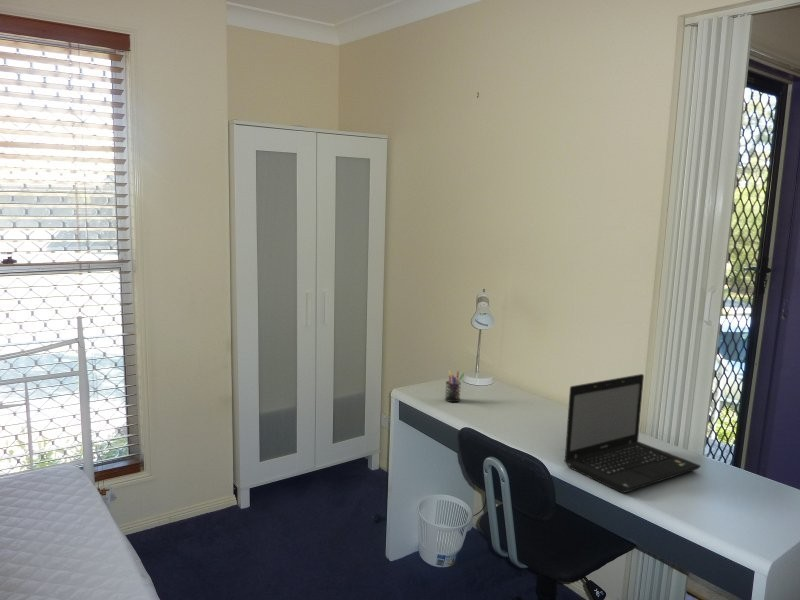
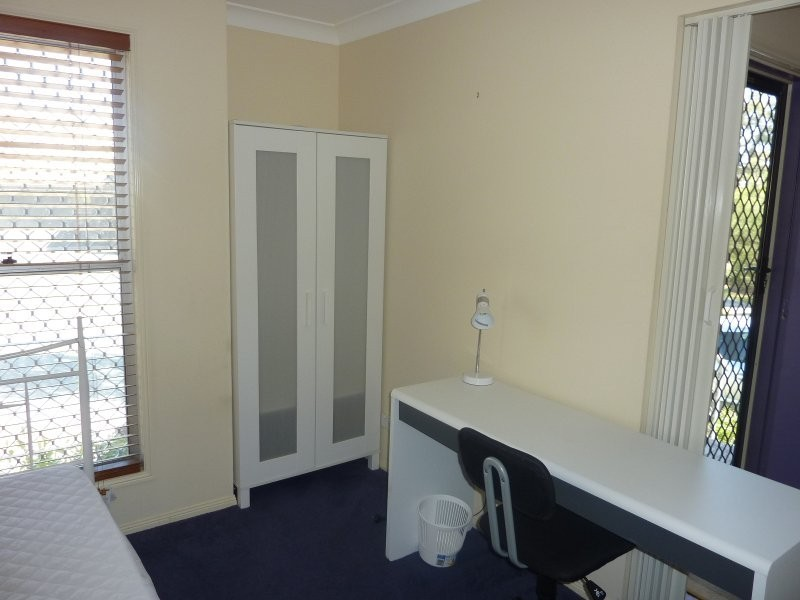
- pen holder (455, 385)
- laptop (635, 429)
